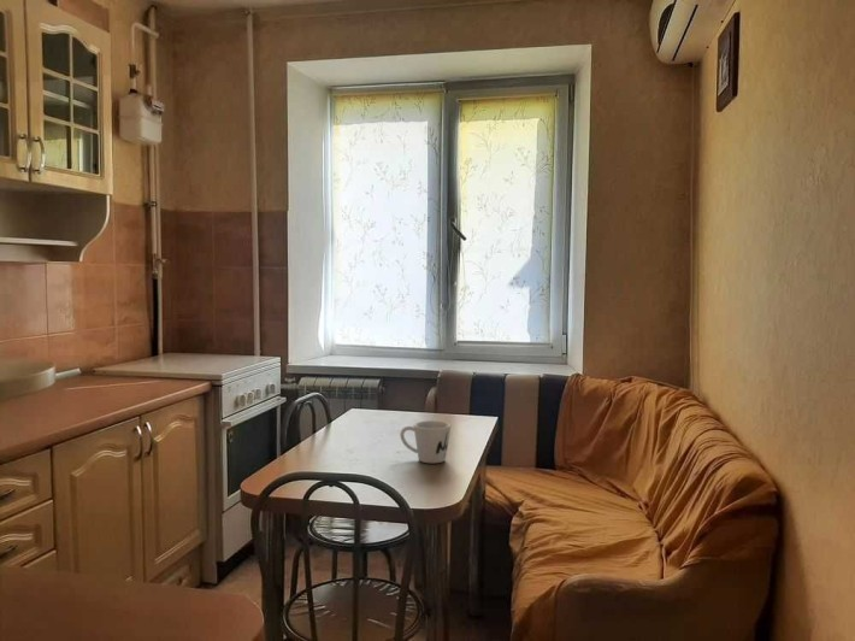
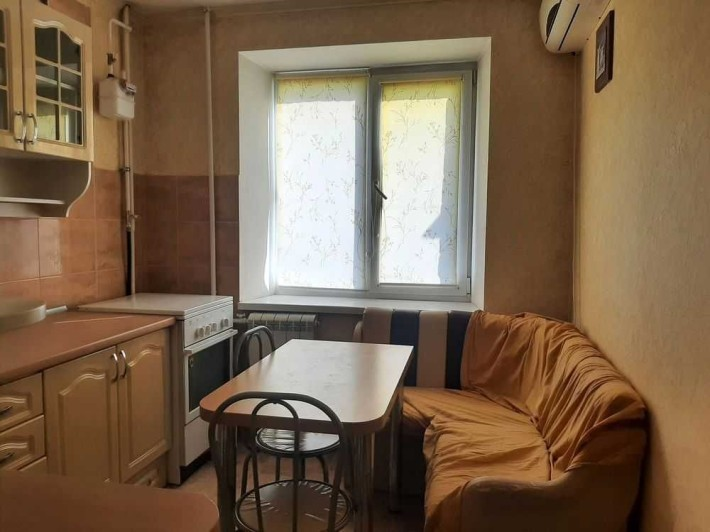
- mug (424, 441)
